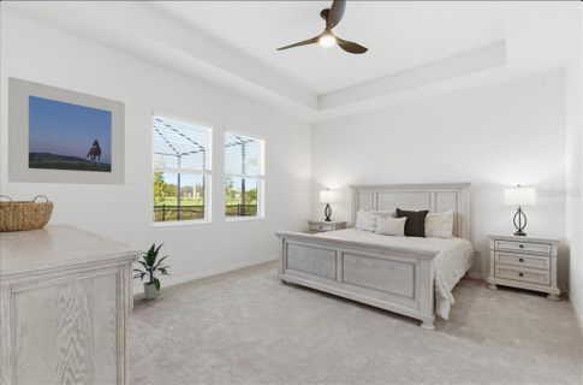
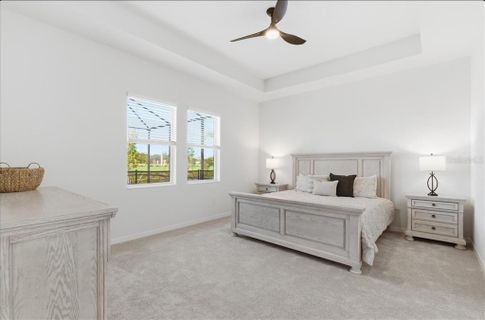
- indoor plant (150, 271)
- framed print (73, 137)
